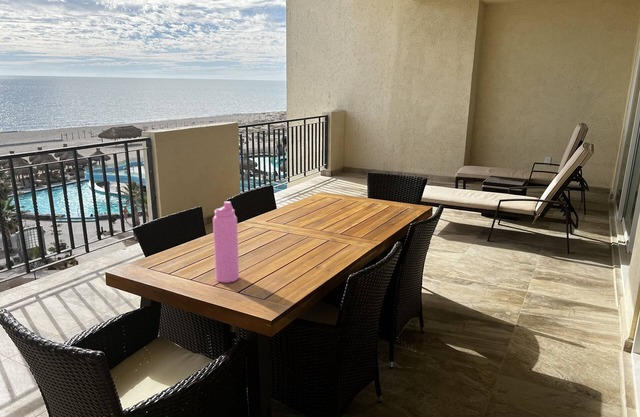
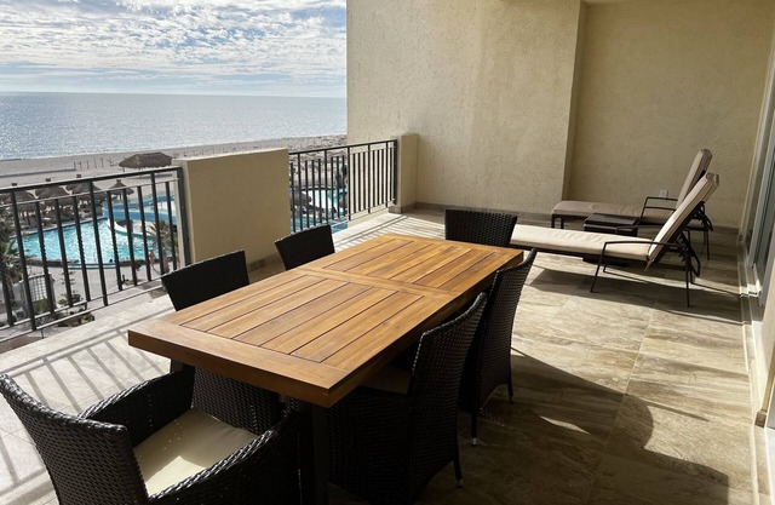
- water bottle (225, 241)
